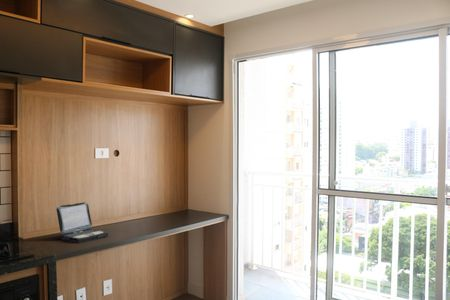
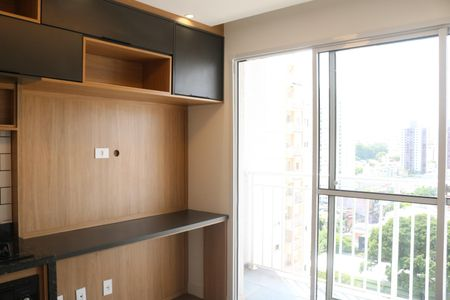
- laptop (81, 221)
